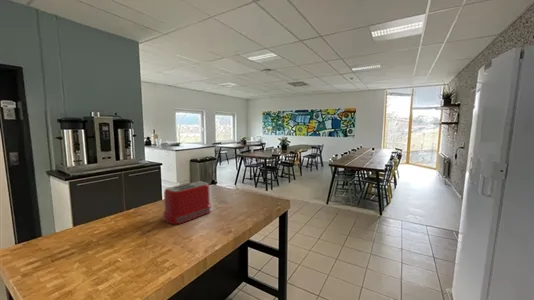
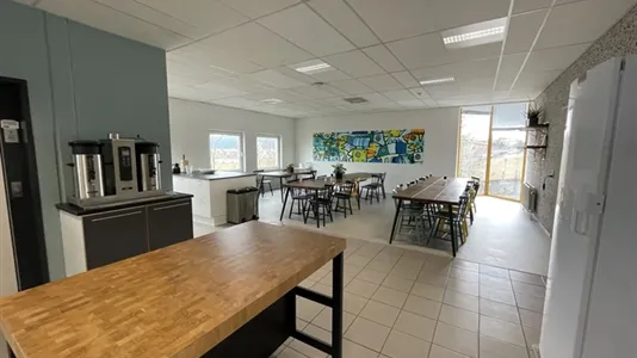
- toaster (188, 200)
